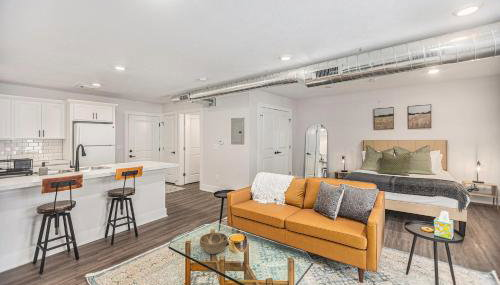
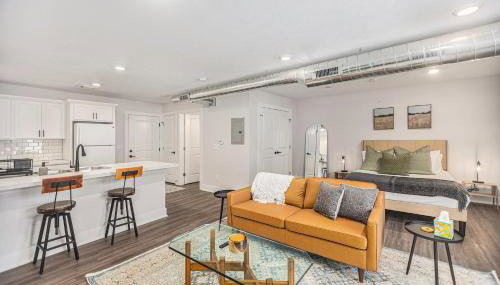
- decorative bowl (213, 244)
